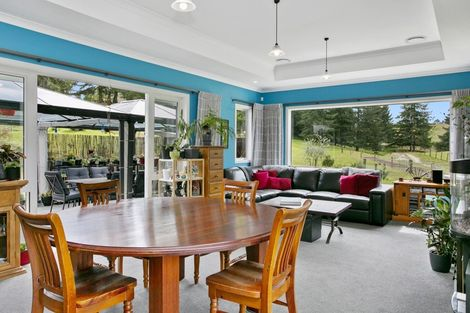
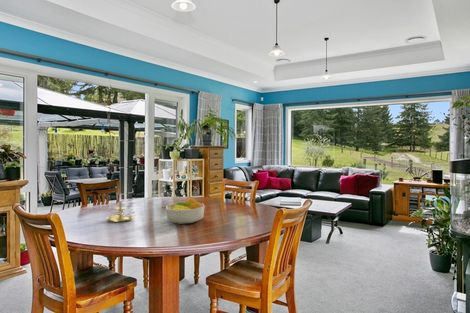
+ candle holder (122, 207)
+ fruit bowl (185, 209)
